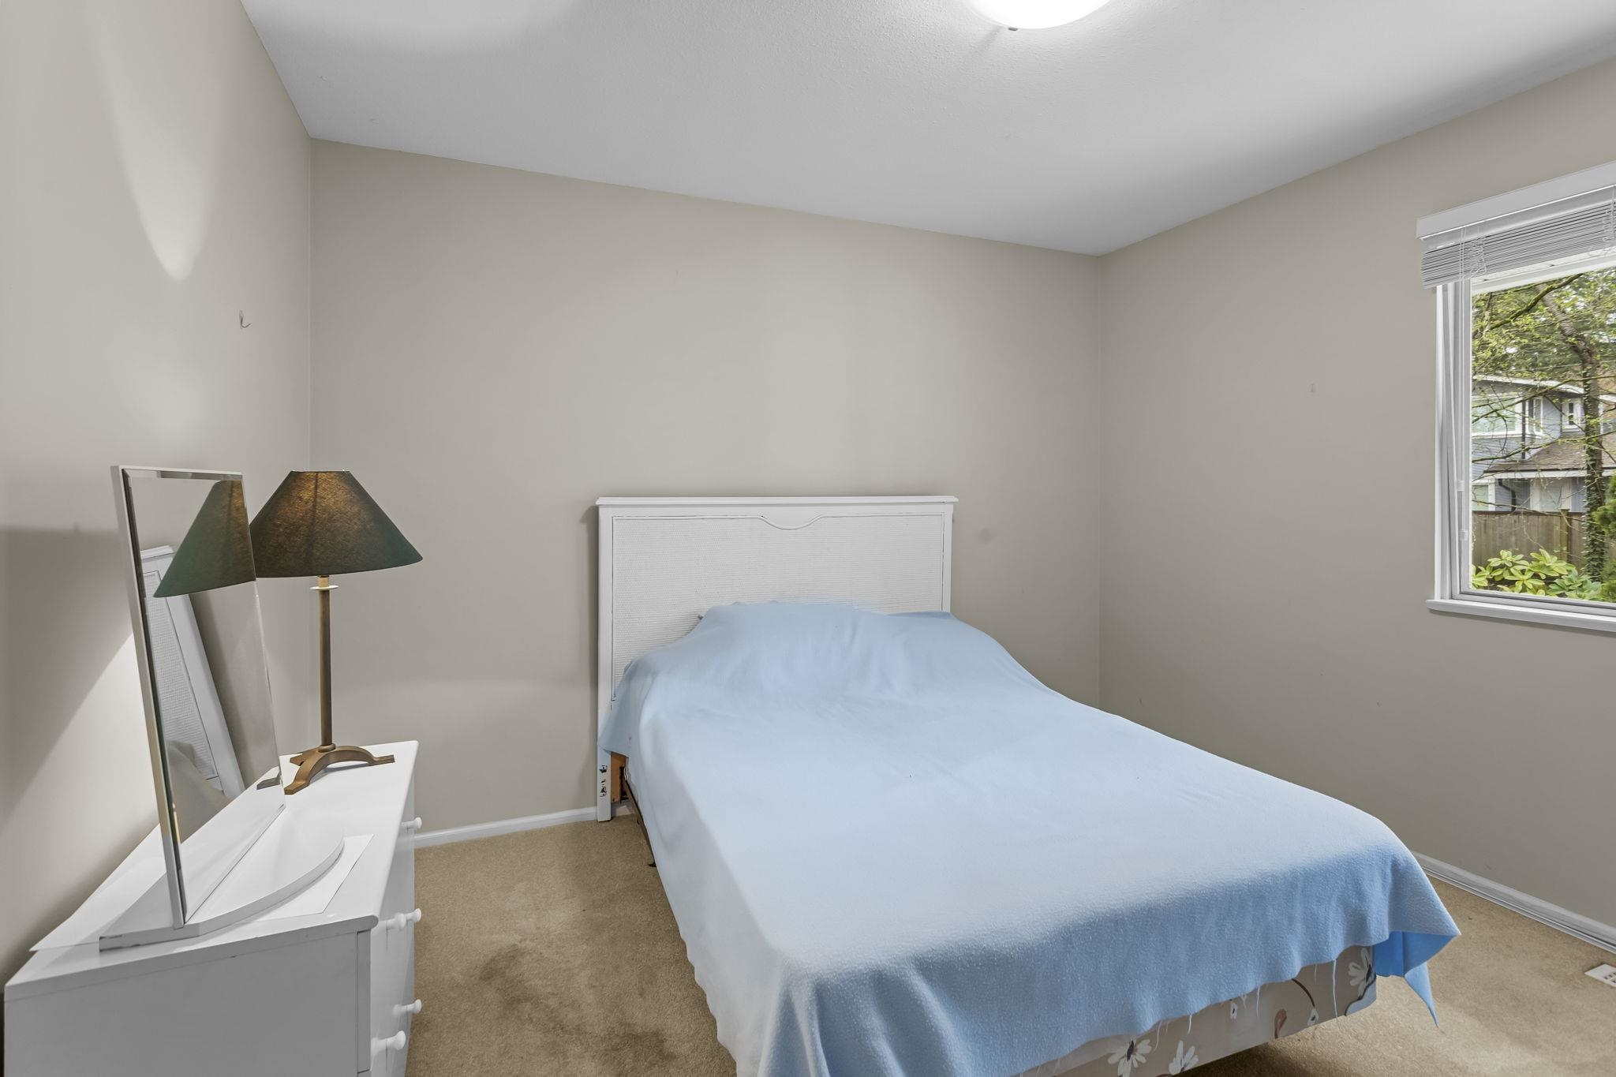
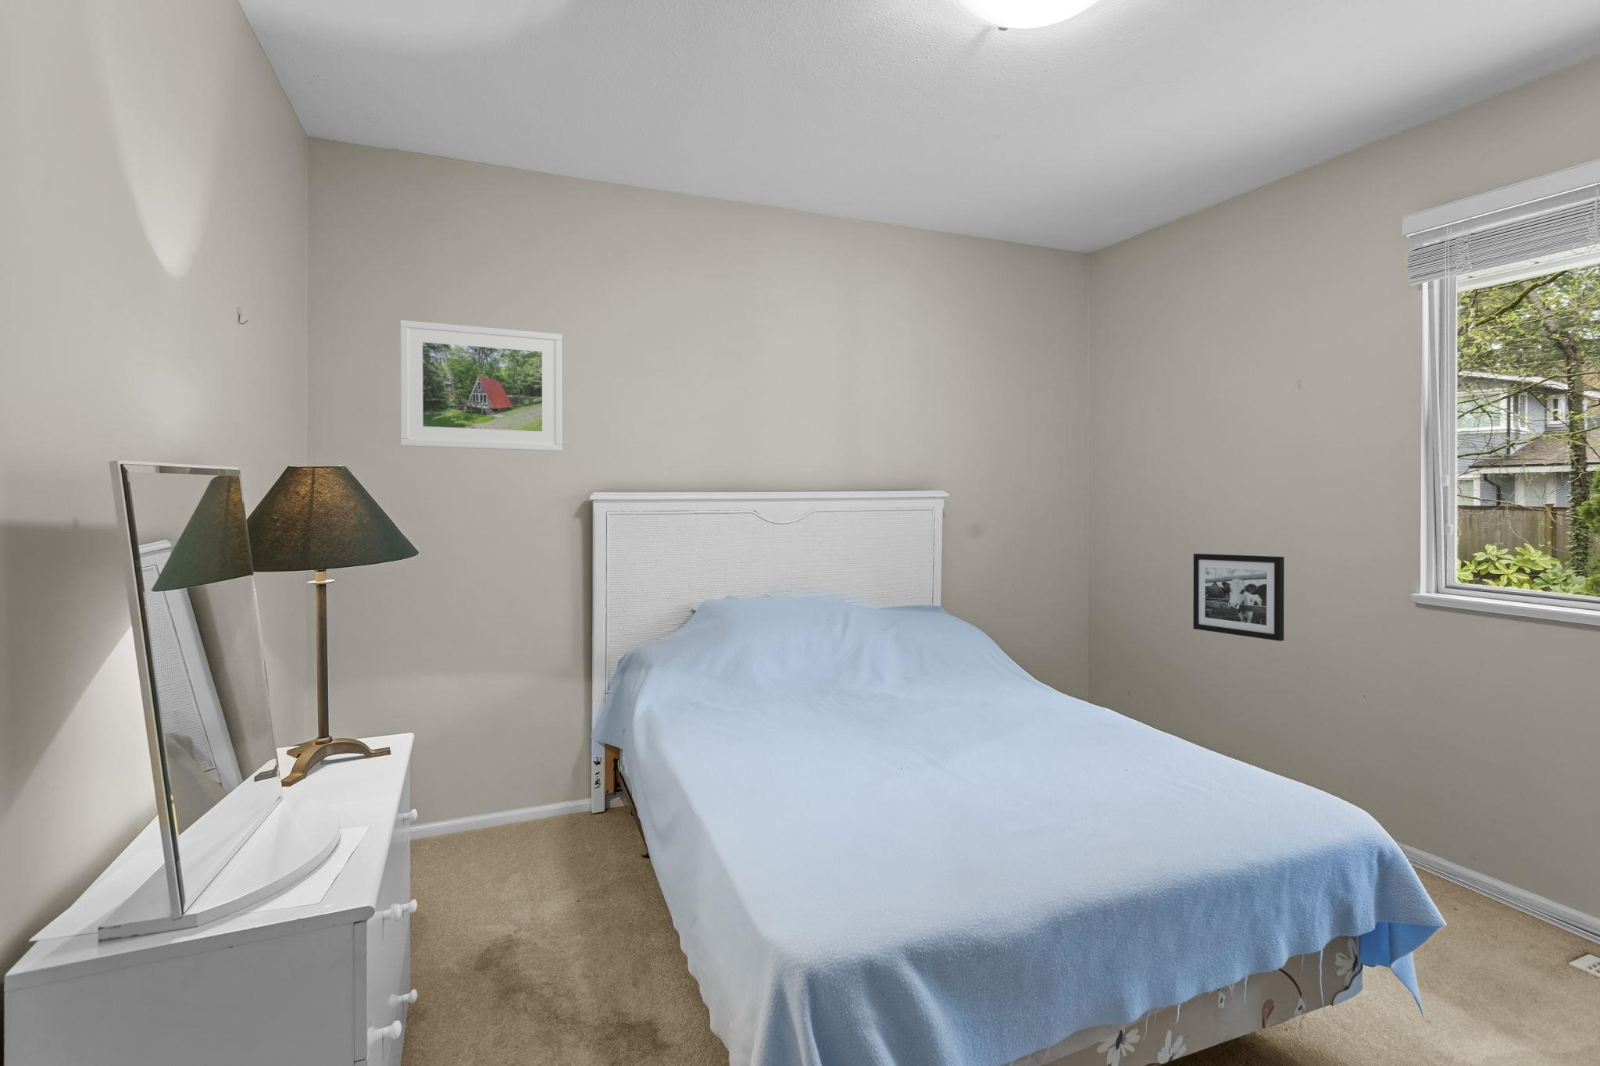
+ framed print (484, 388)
+ picture frame (1236, 595)
